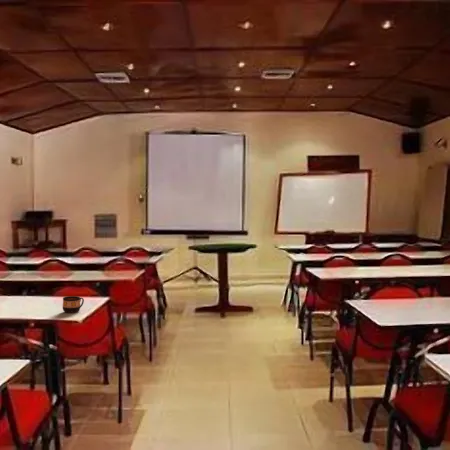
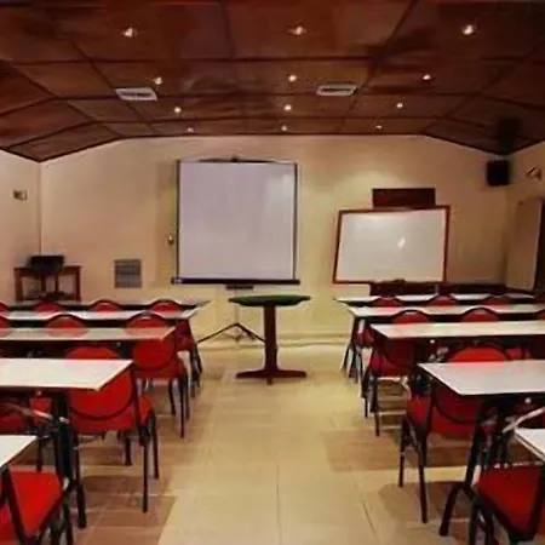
- cup (72, 304)
